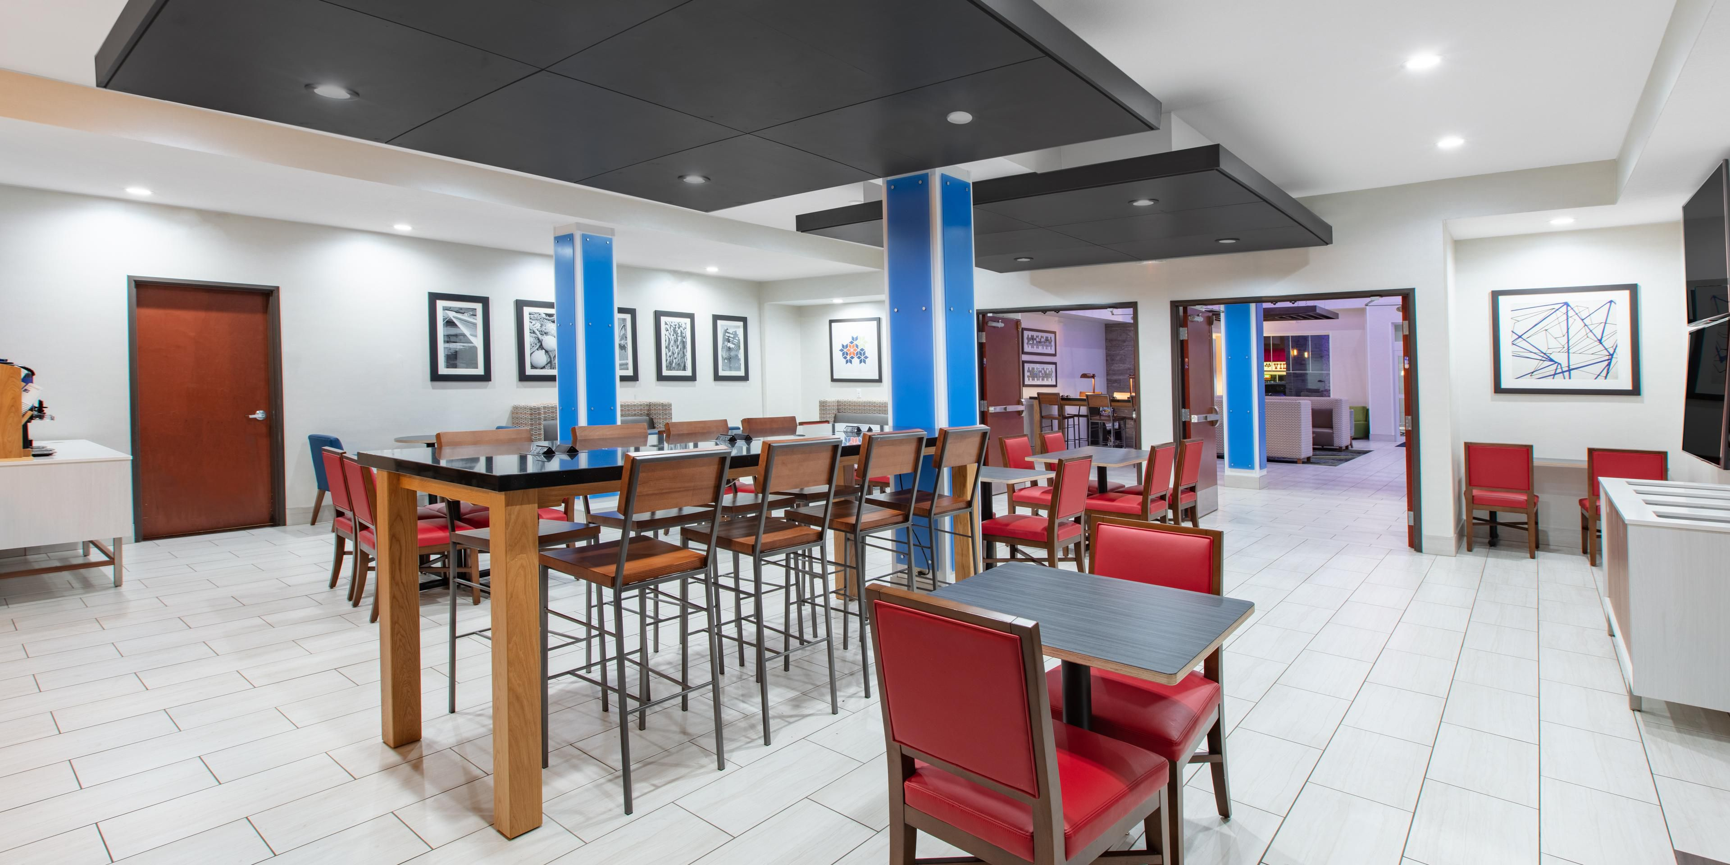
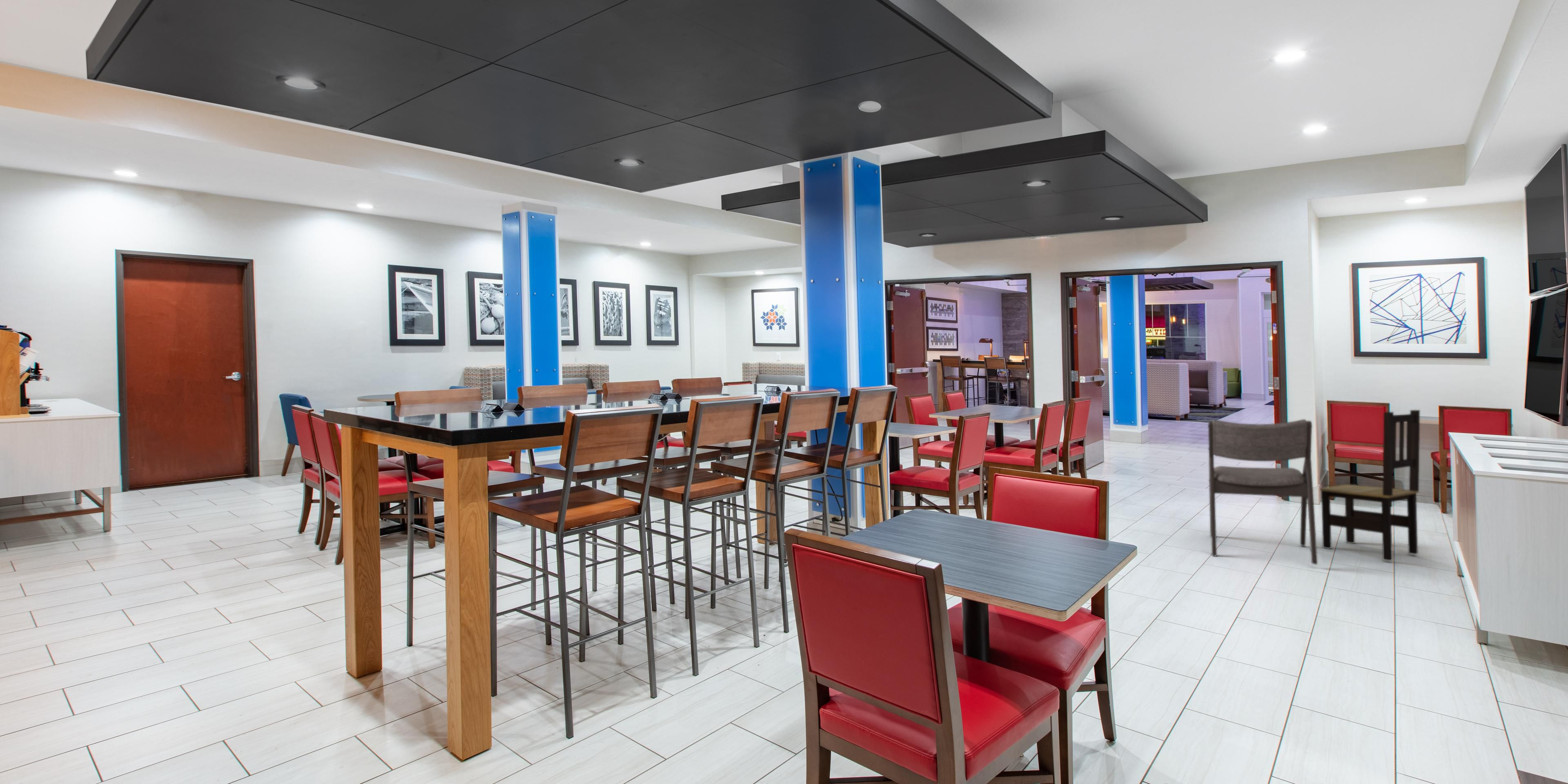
+ chair (1258, 484)
+ dining chair (1367, 486)
